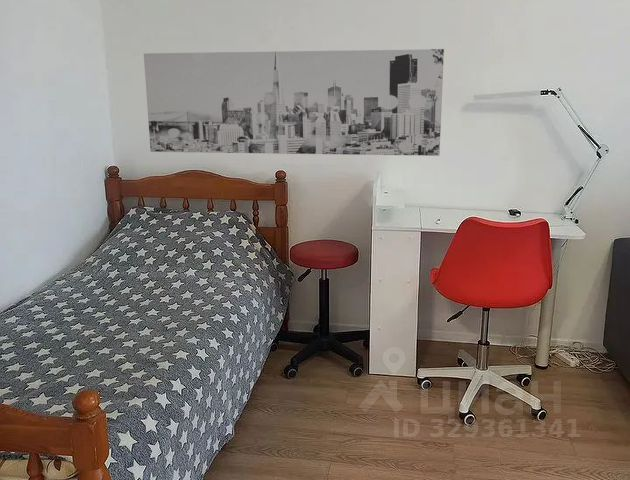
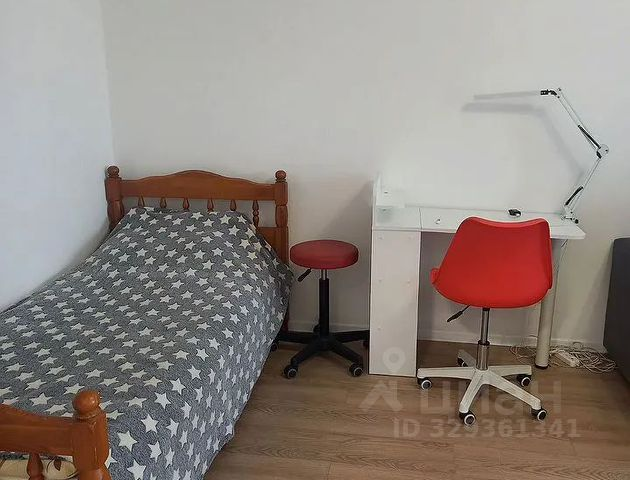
- wall art (289, 103)
